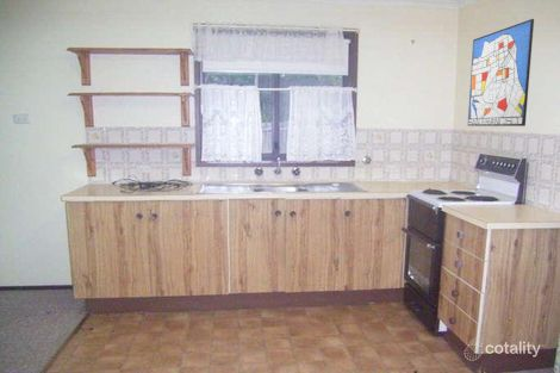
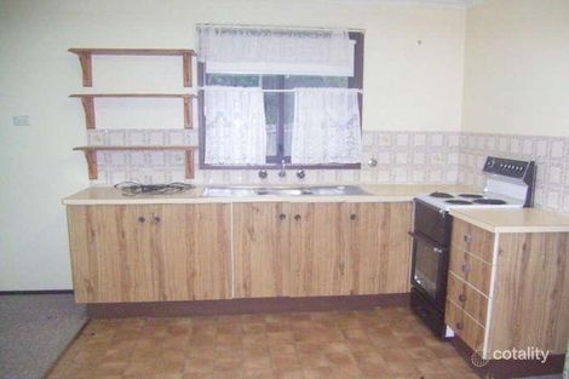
- wall art (496, 79)
